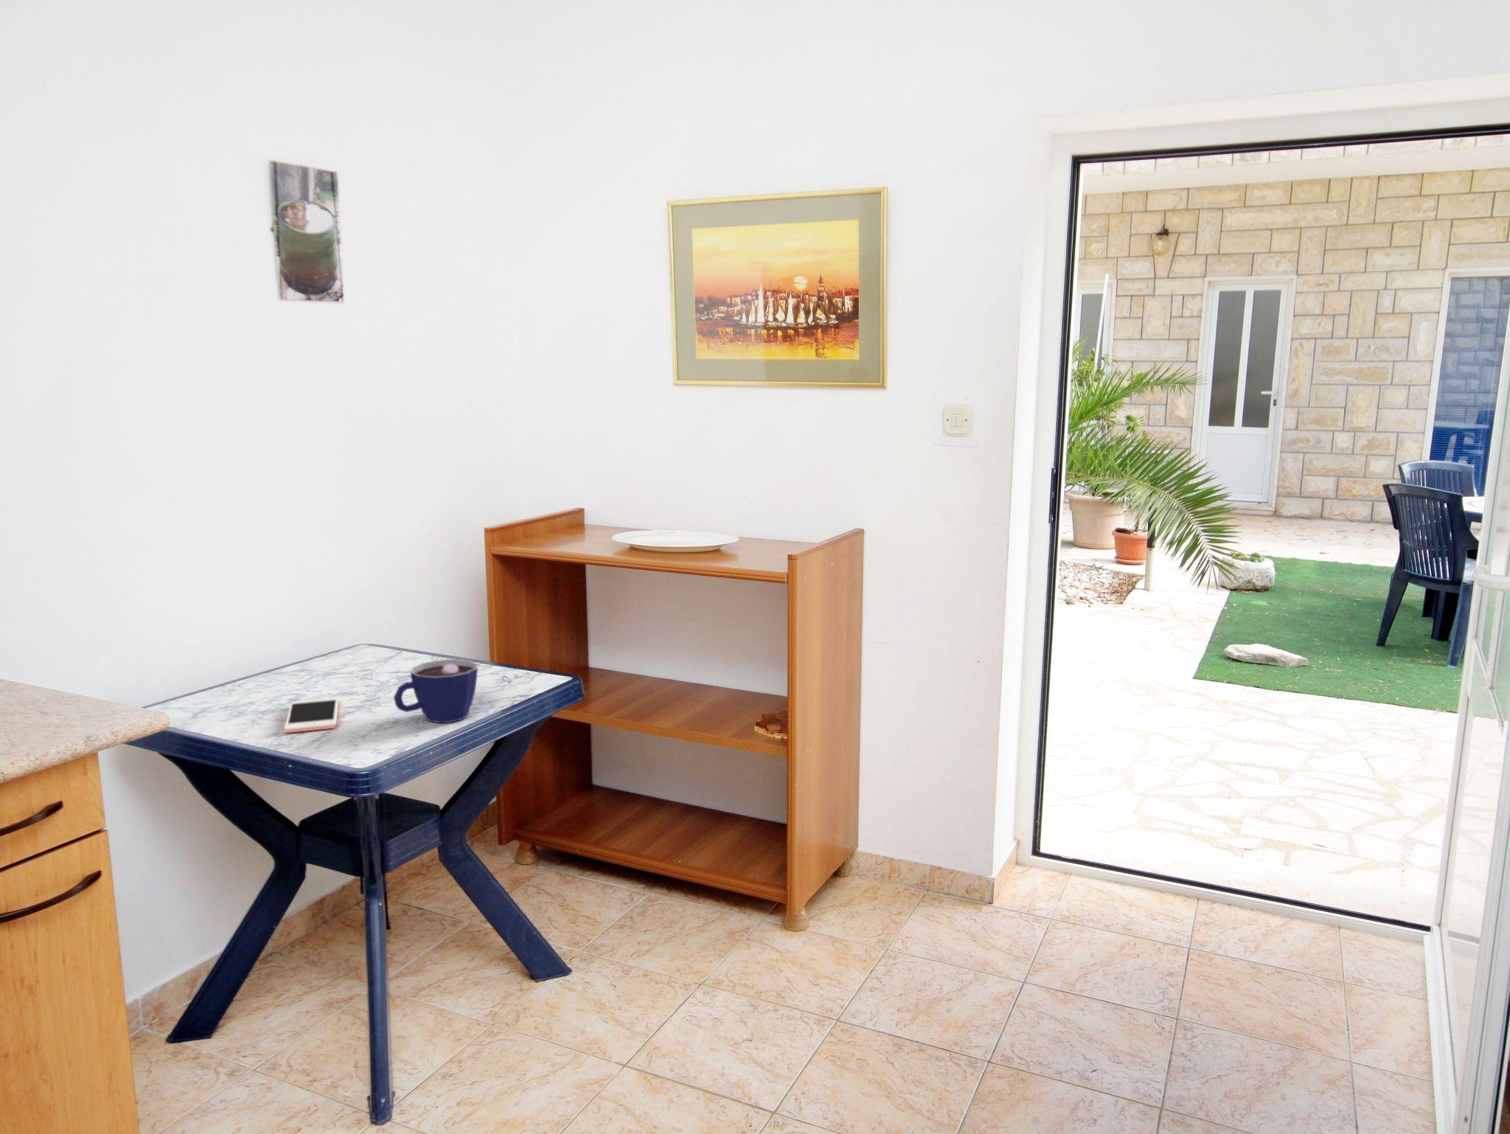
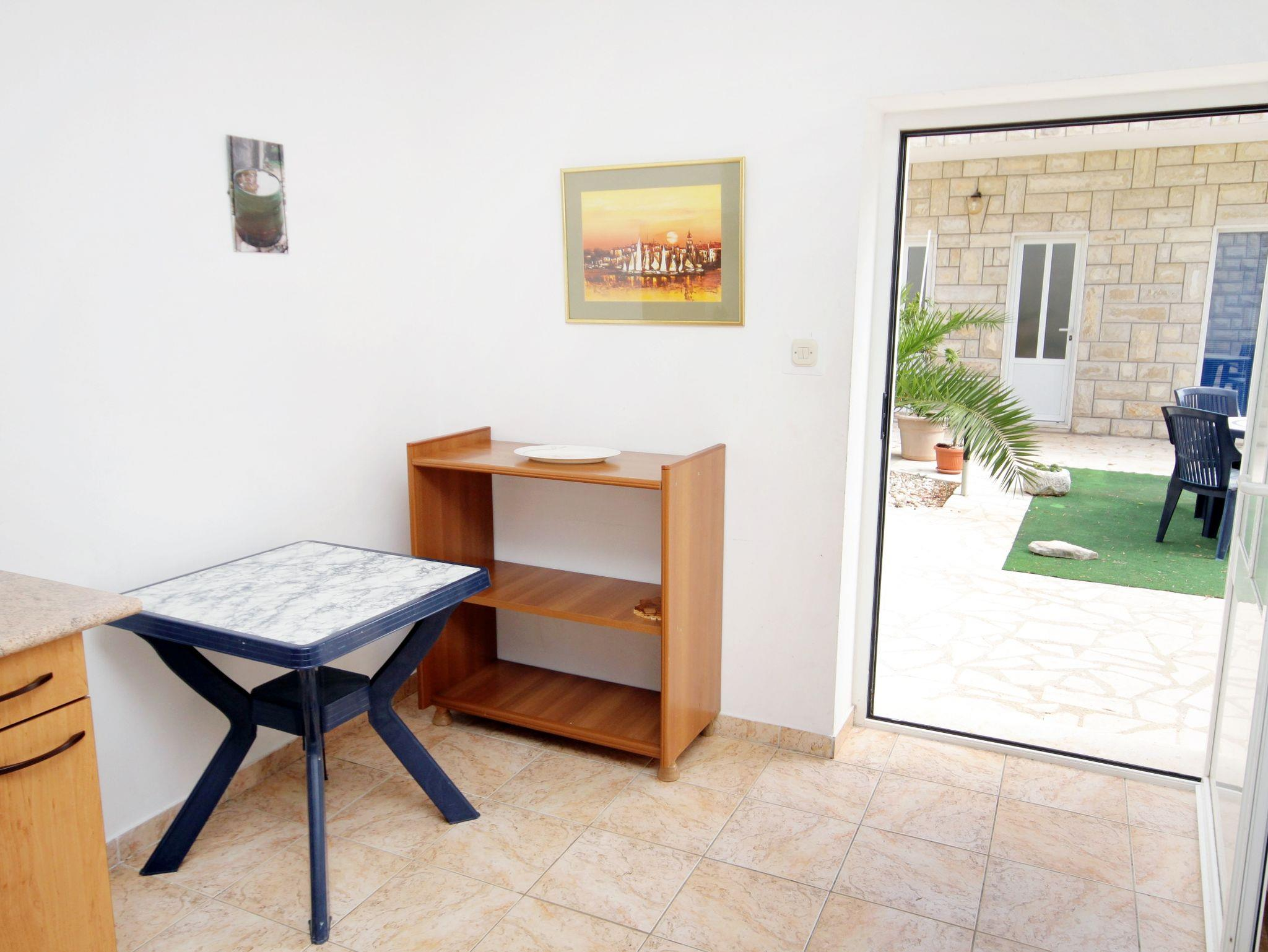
- cell phone (313, 714)
- cup (435, 693)
